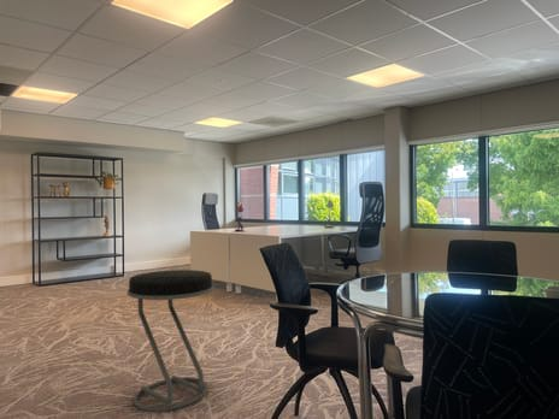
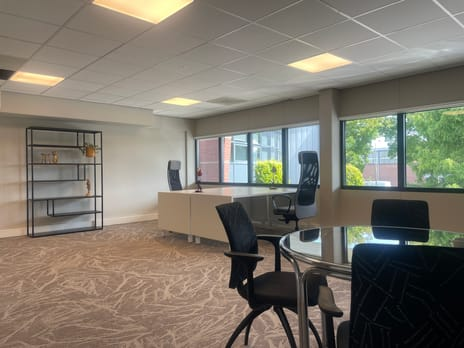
- stool (180, 332)
